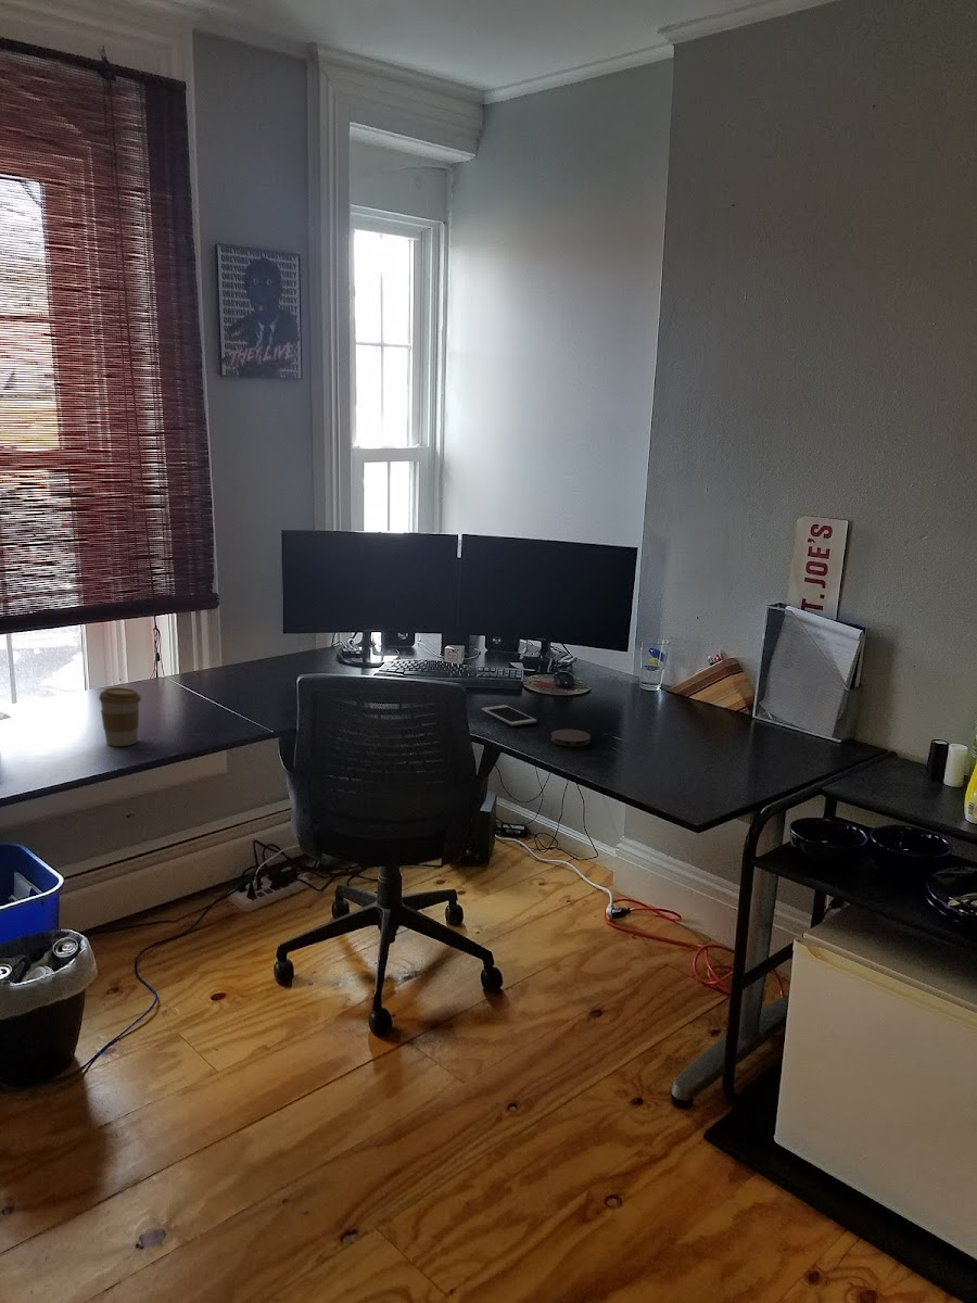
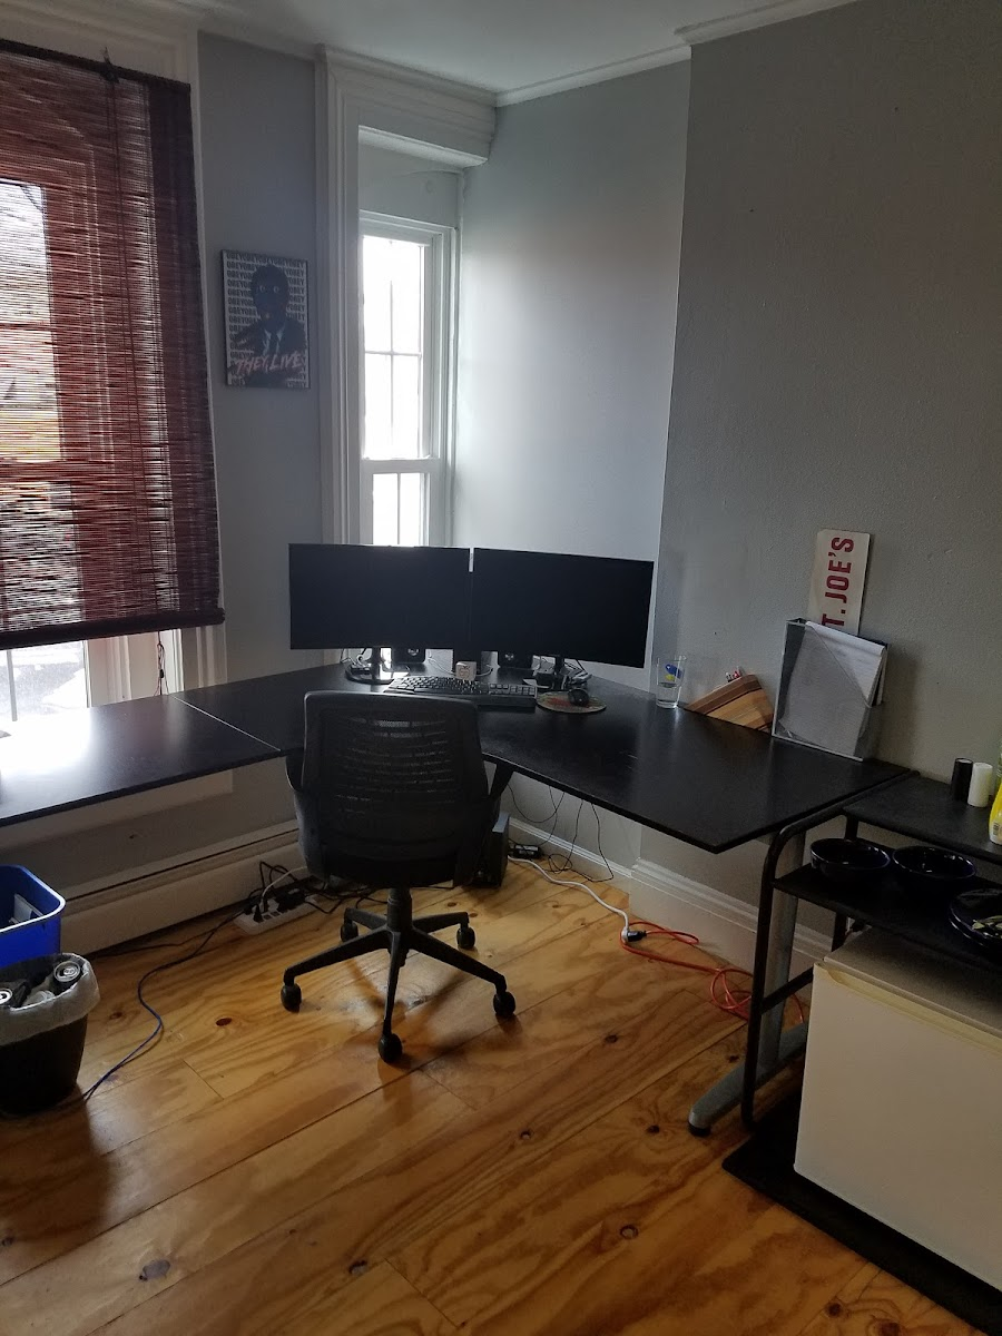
- coffee cup (120, 714)
- cell phone (508, 714)
- coaster (570, 737)
